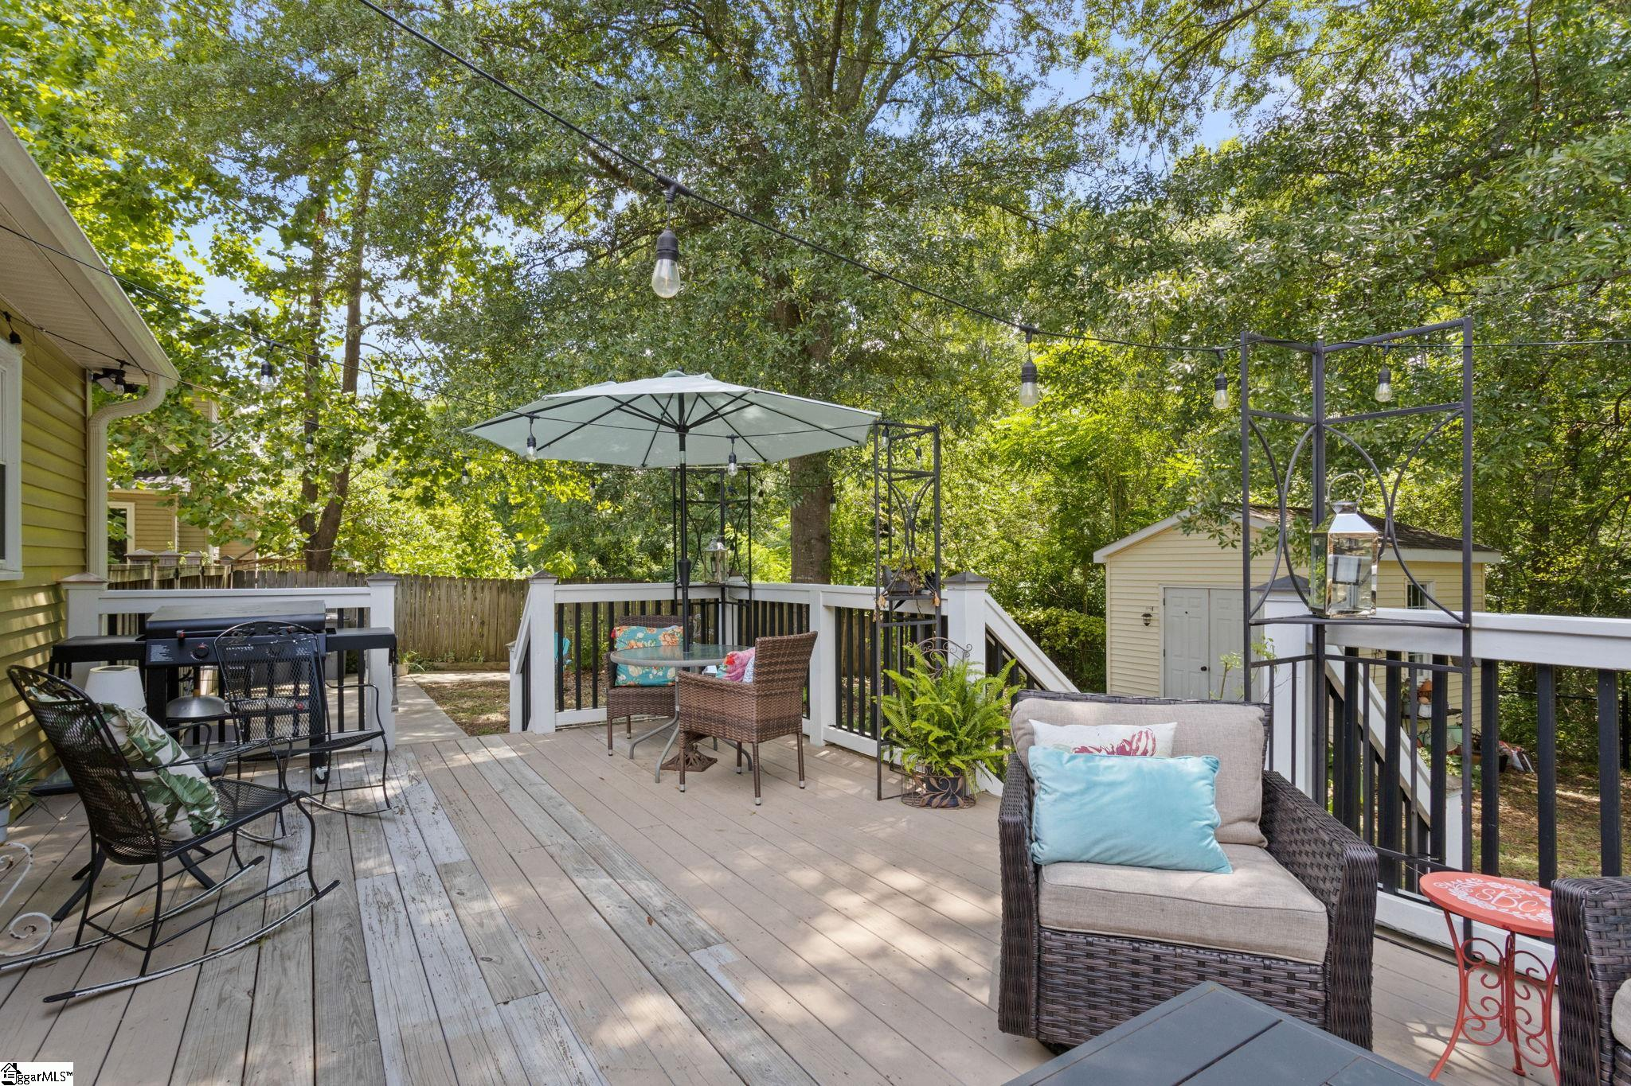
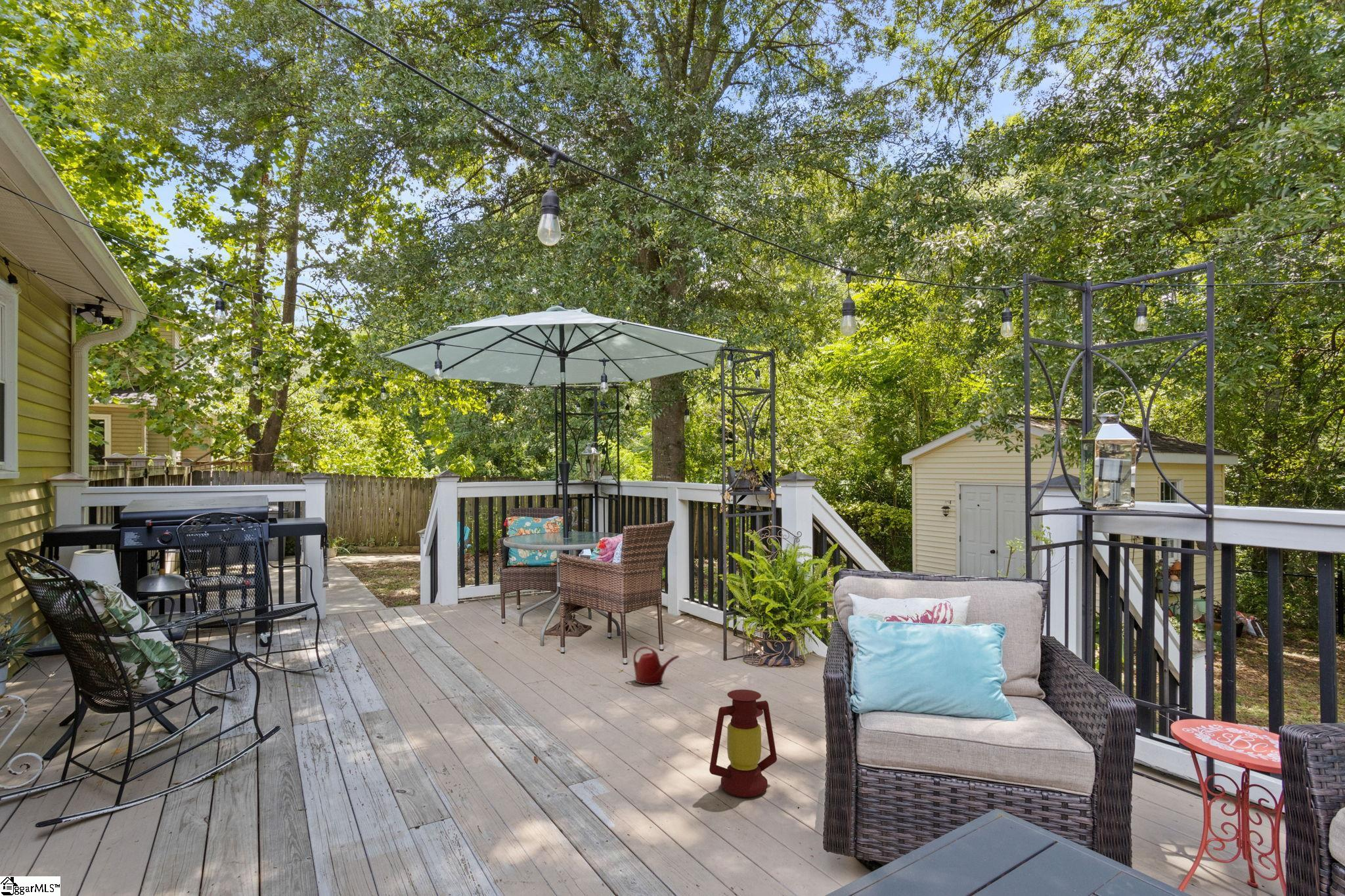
+ watering can (656, 665)
+ lantern (743, 740)
